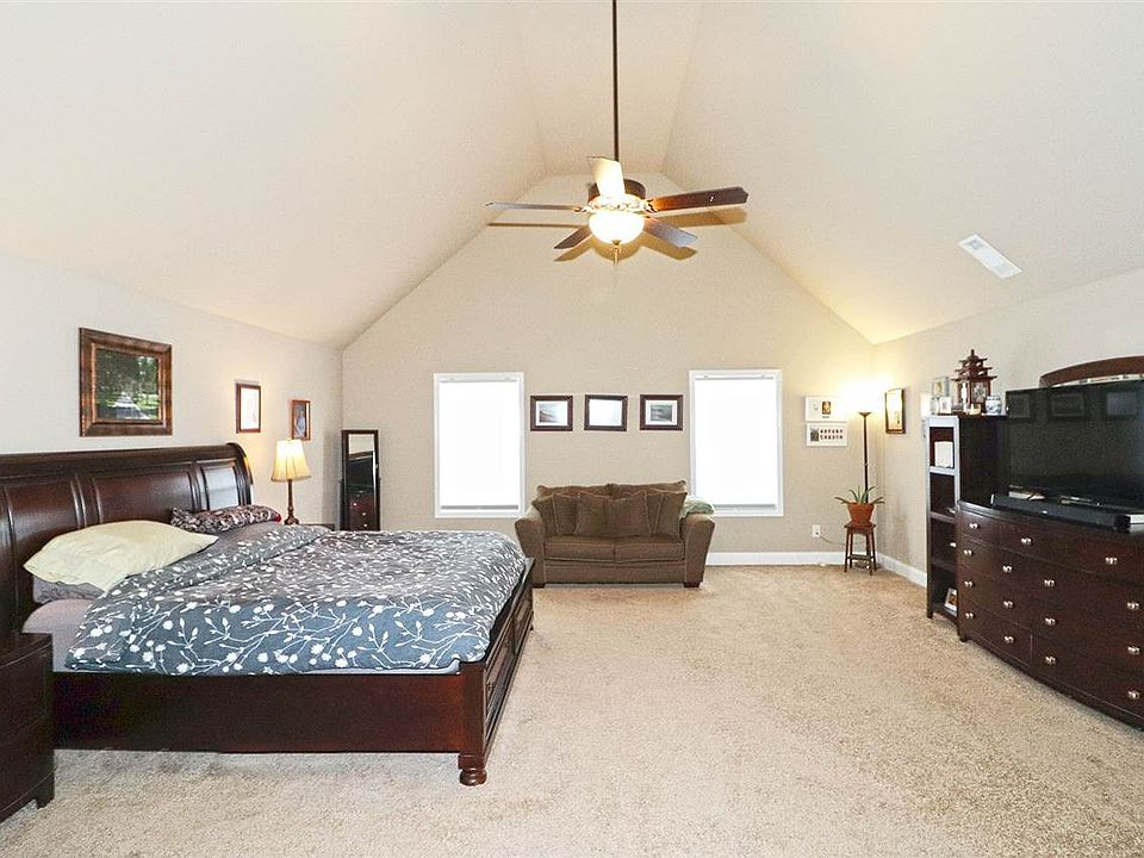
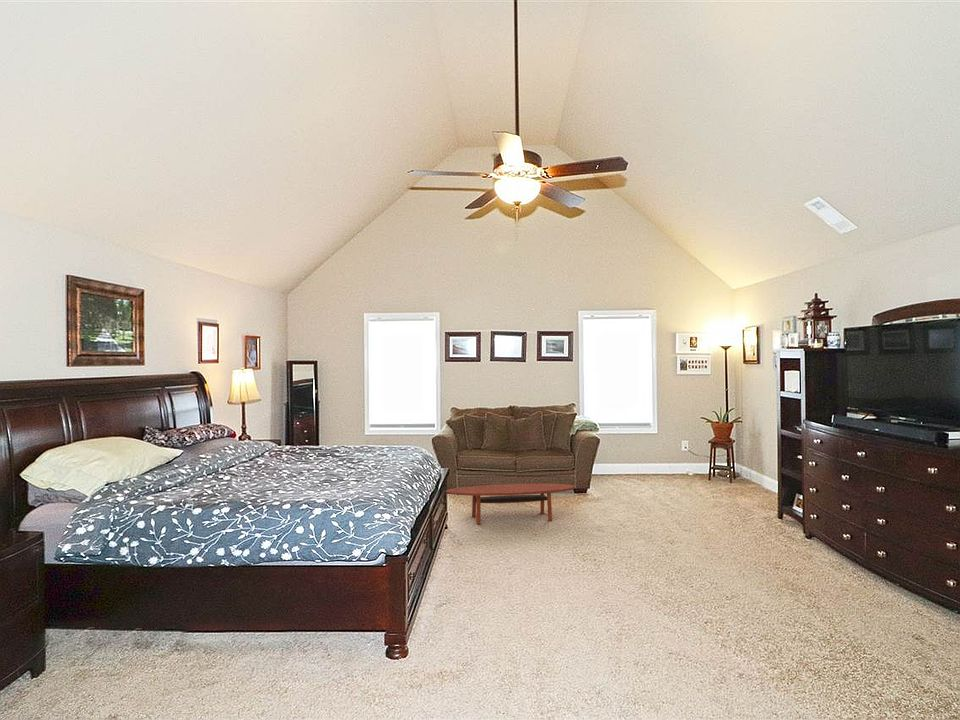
+ coffee table (511, 502)
